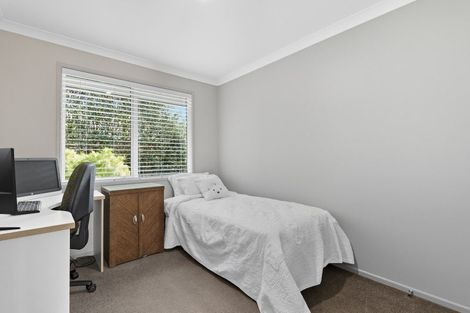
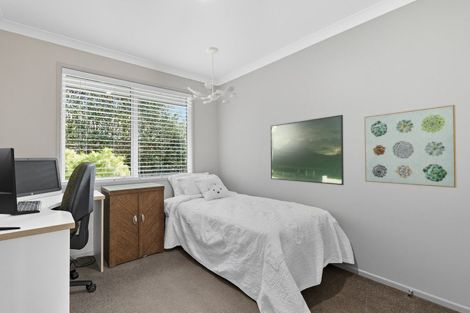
+ wall art (404, 147)
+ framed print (302, 151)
+ ceiling light (212, 74)
